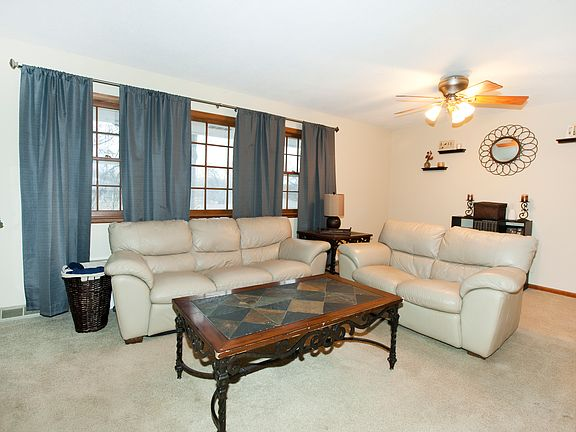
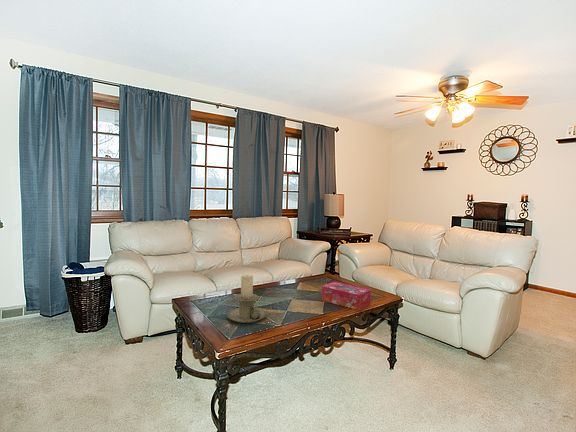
+ candle holder (246, 296)
+ tissue box (345, 295)
